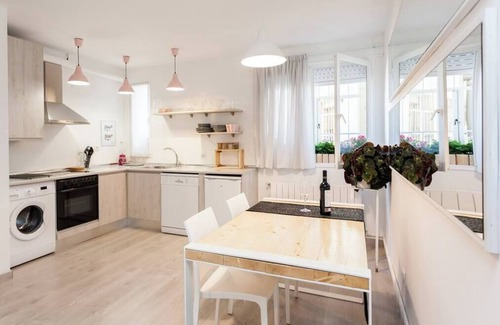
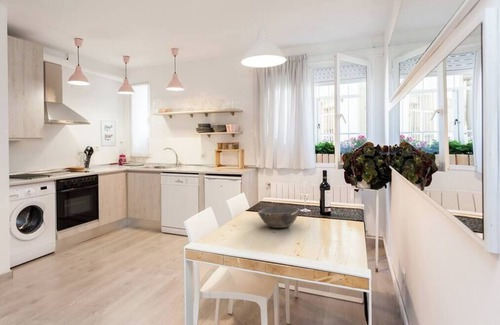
+ bowl (278, 217)
